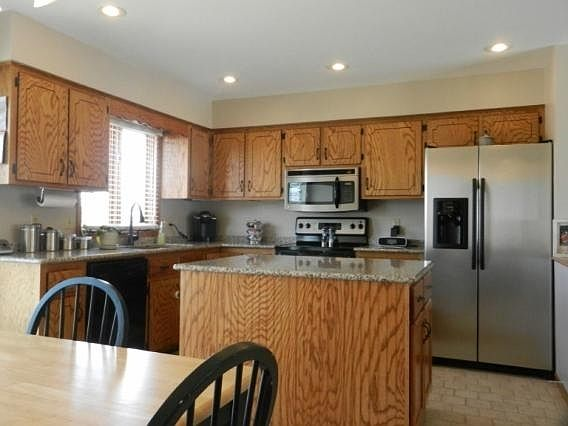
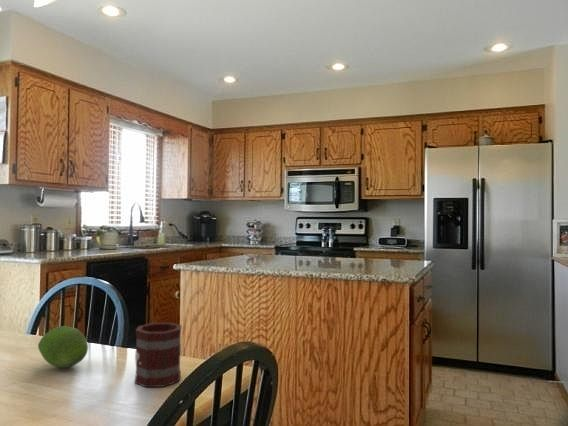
+ mug (155, 350)
+ fruit (61, 345)
